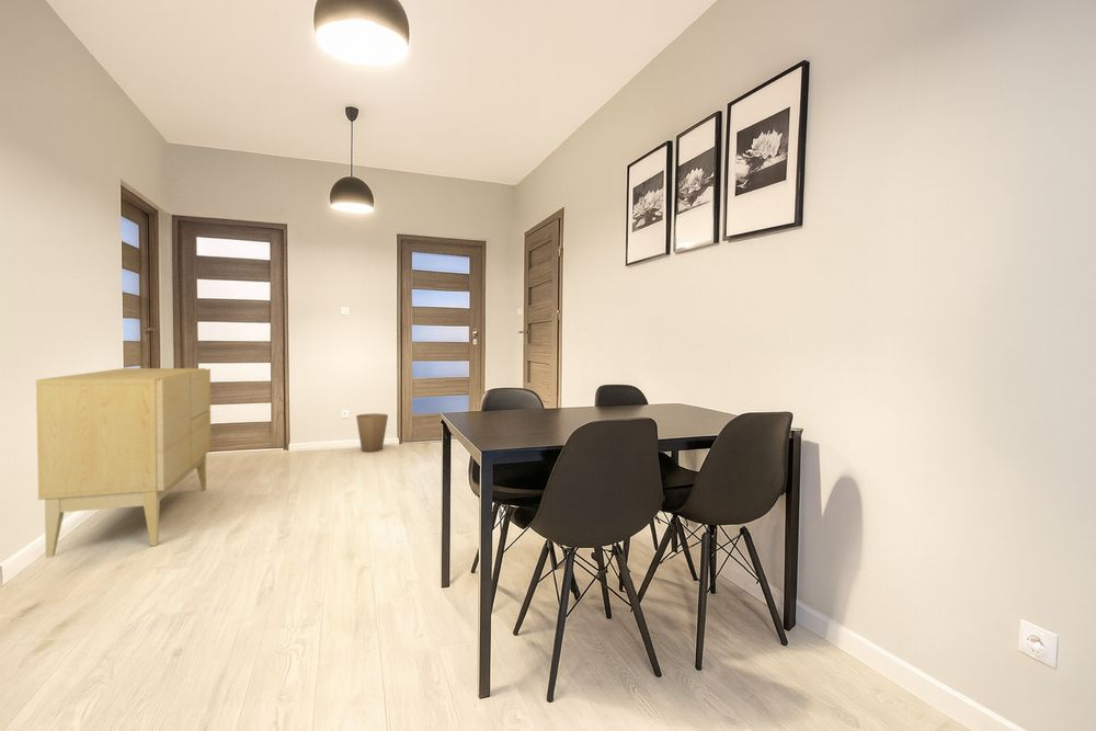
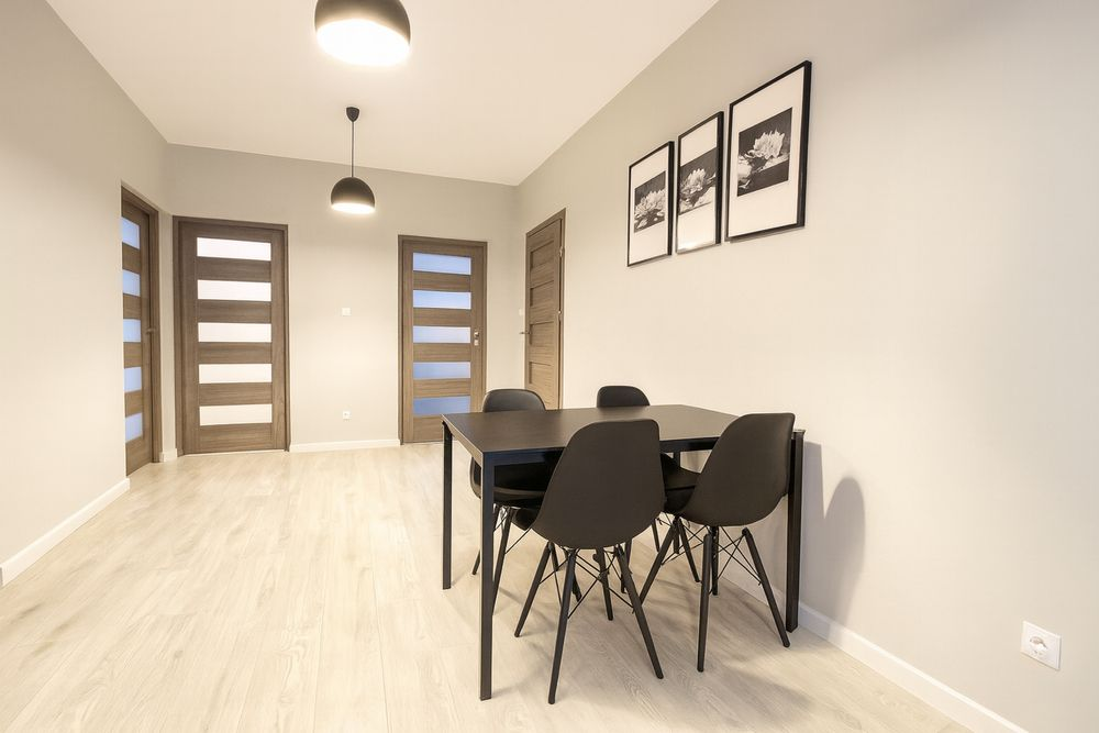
- trash can (372, 432)
- sideboard (140, 445)
